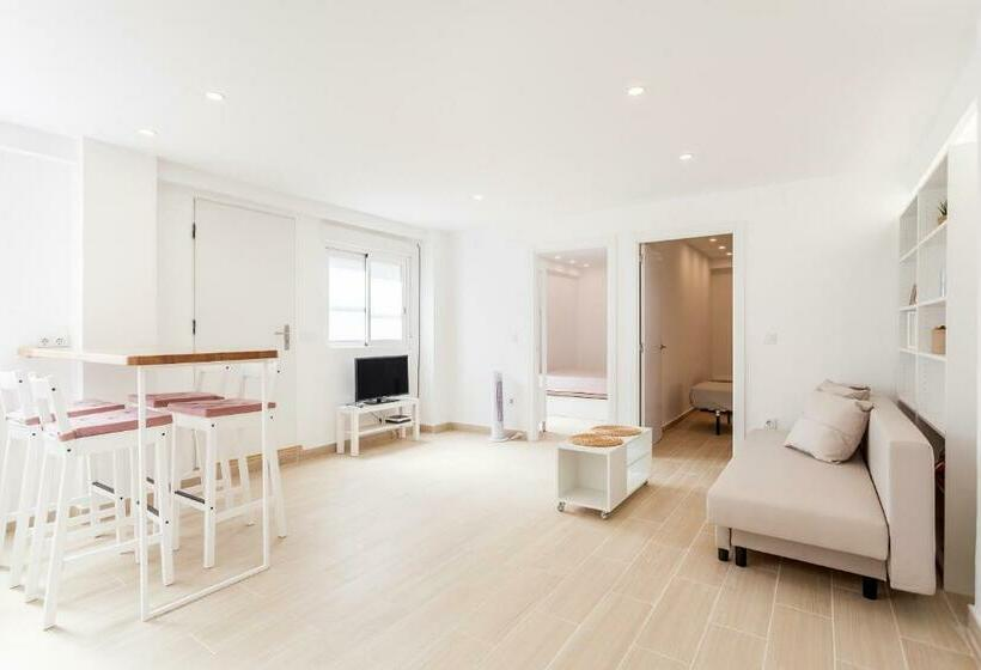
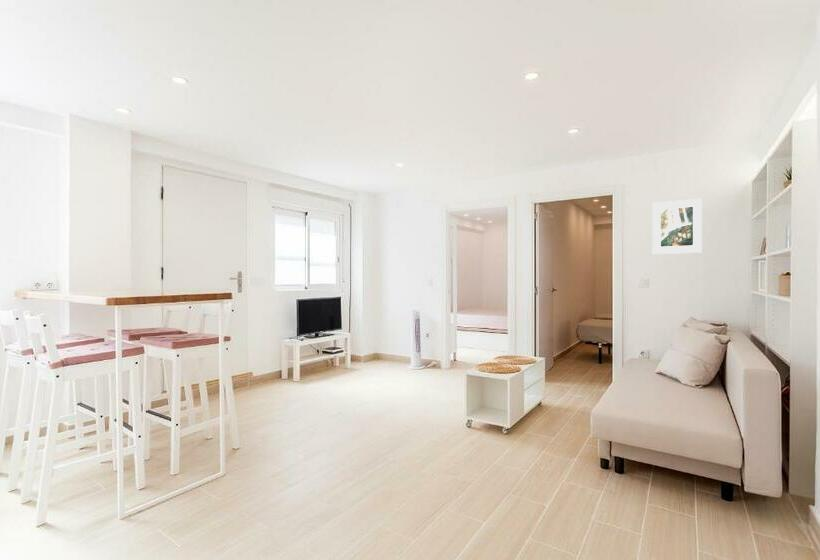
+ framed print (676, 227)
